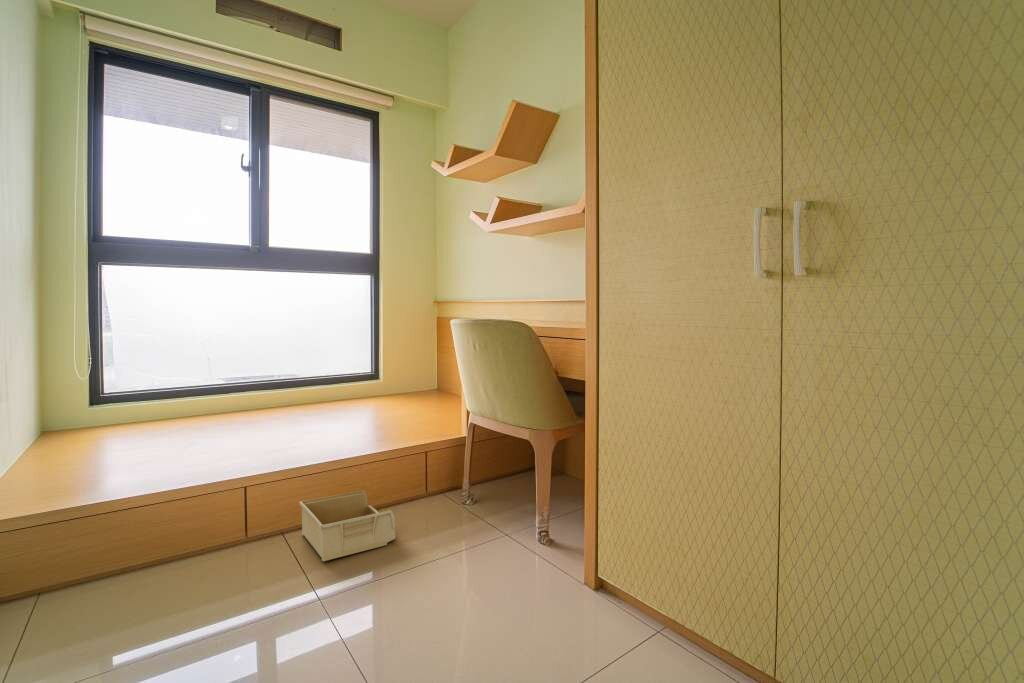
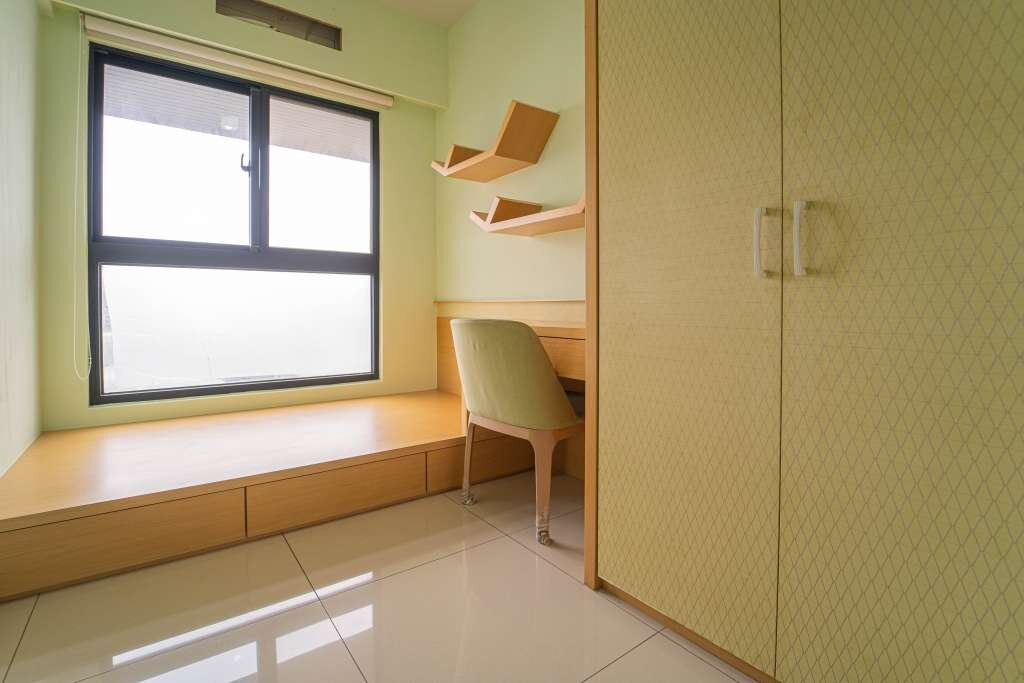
- storage bin (347, 521)
